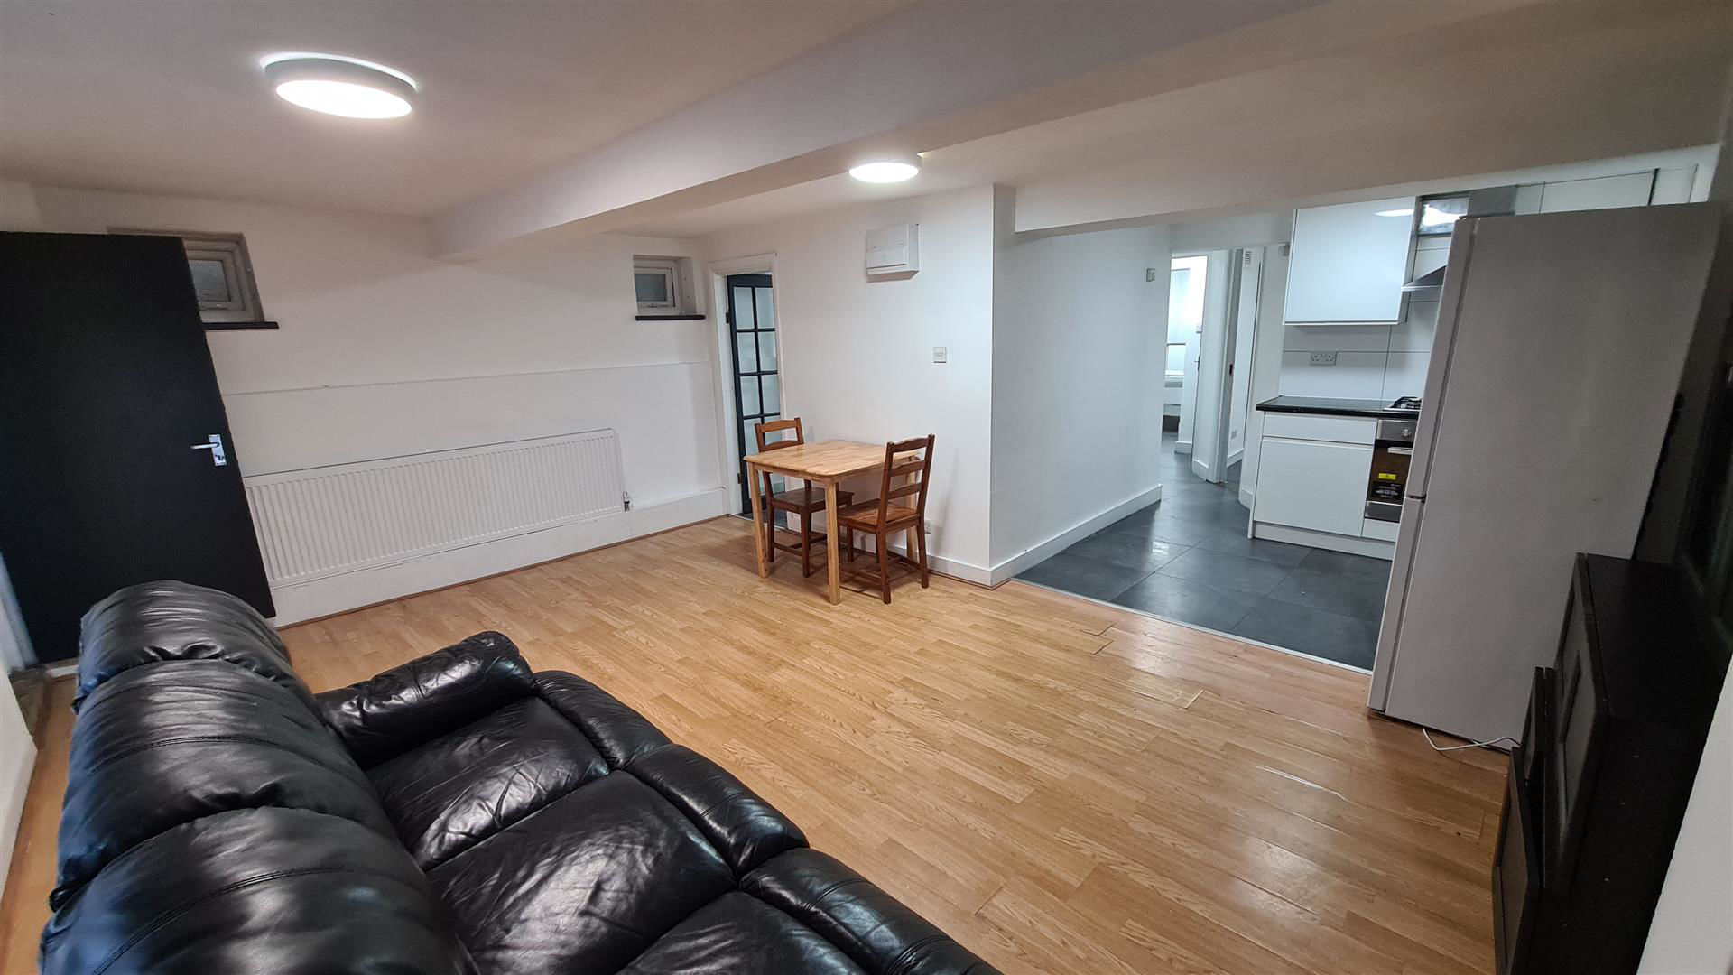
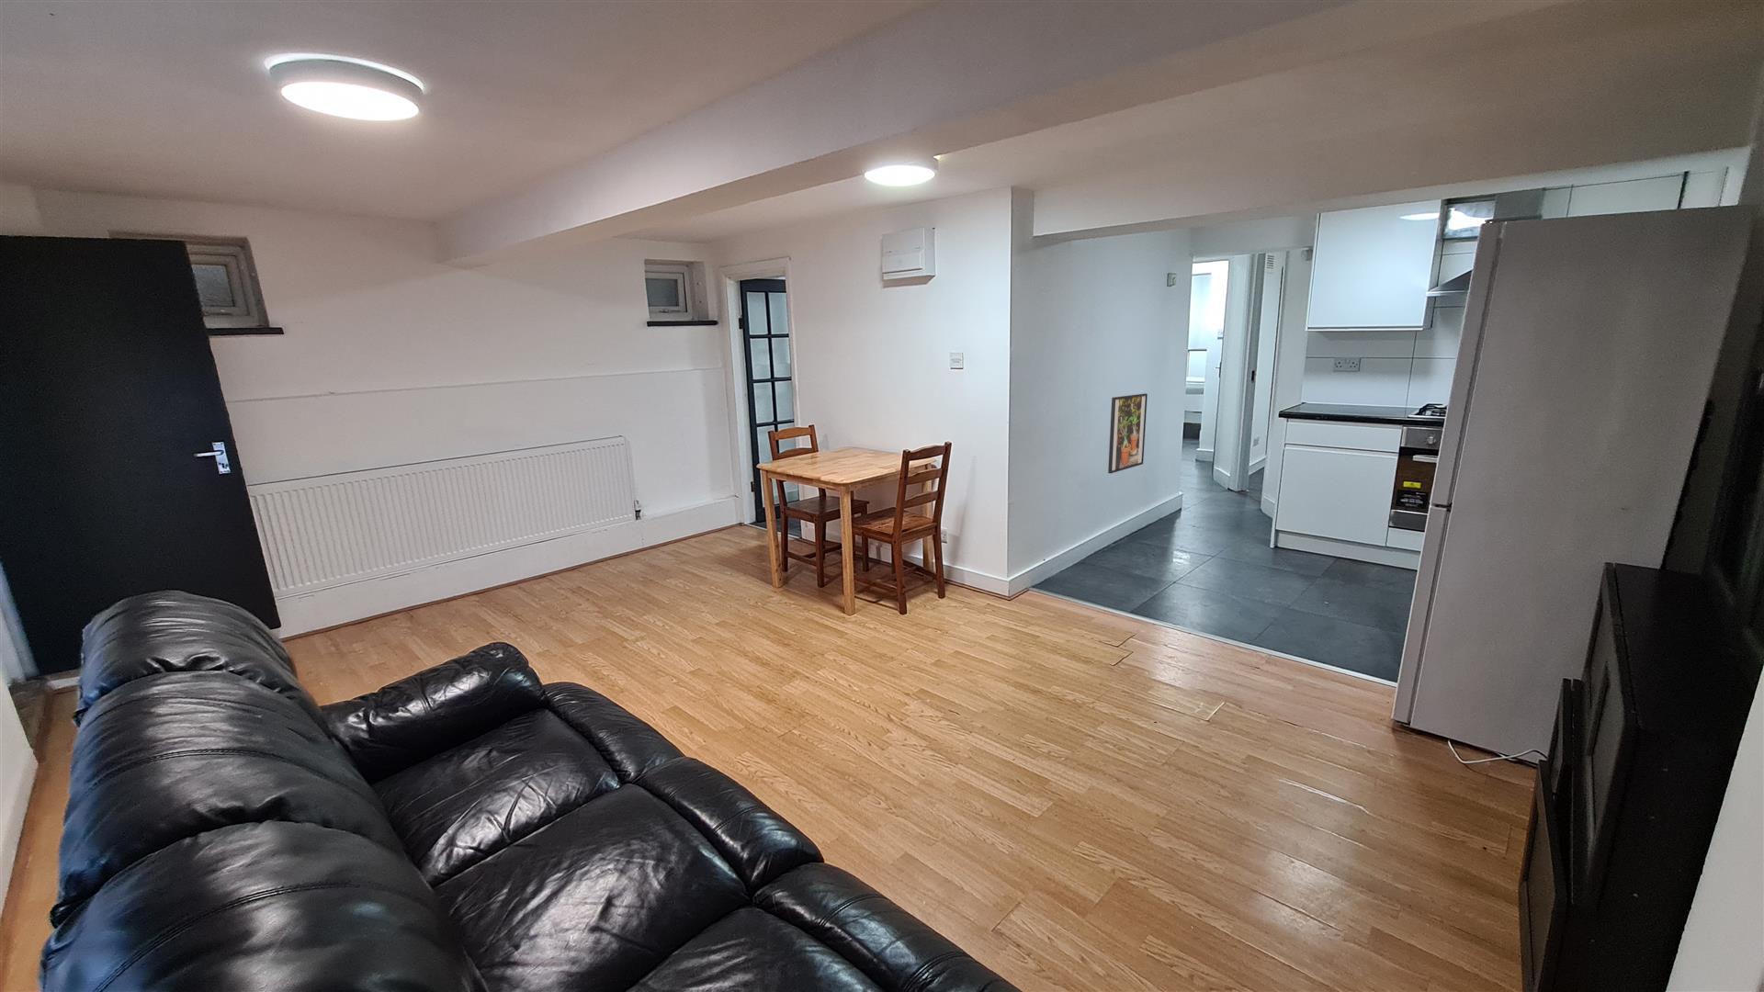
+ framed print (1128, 431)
